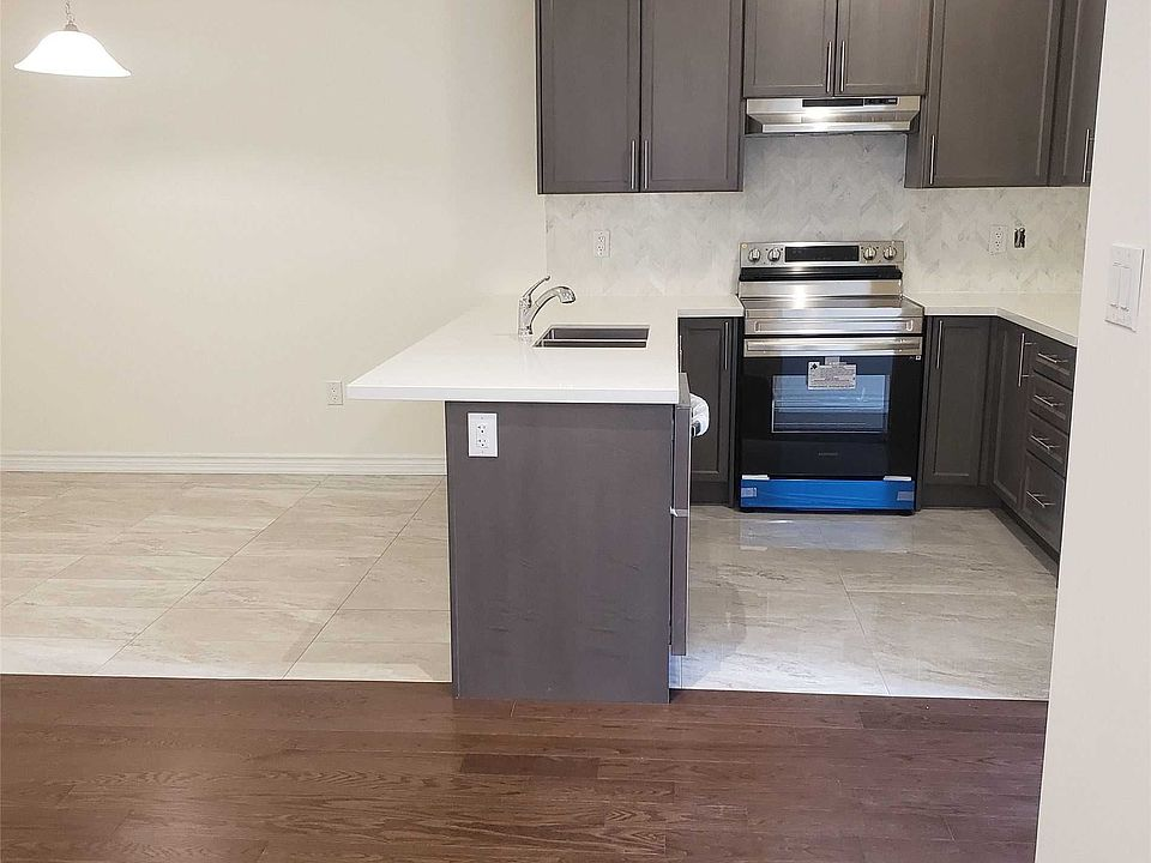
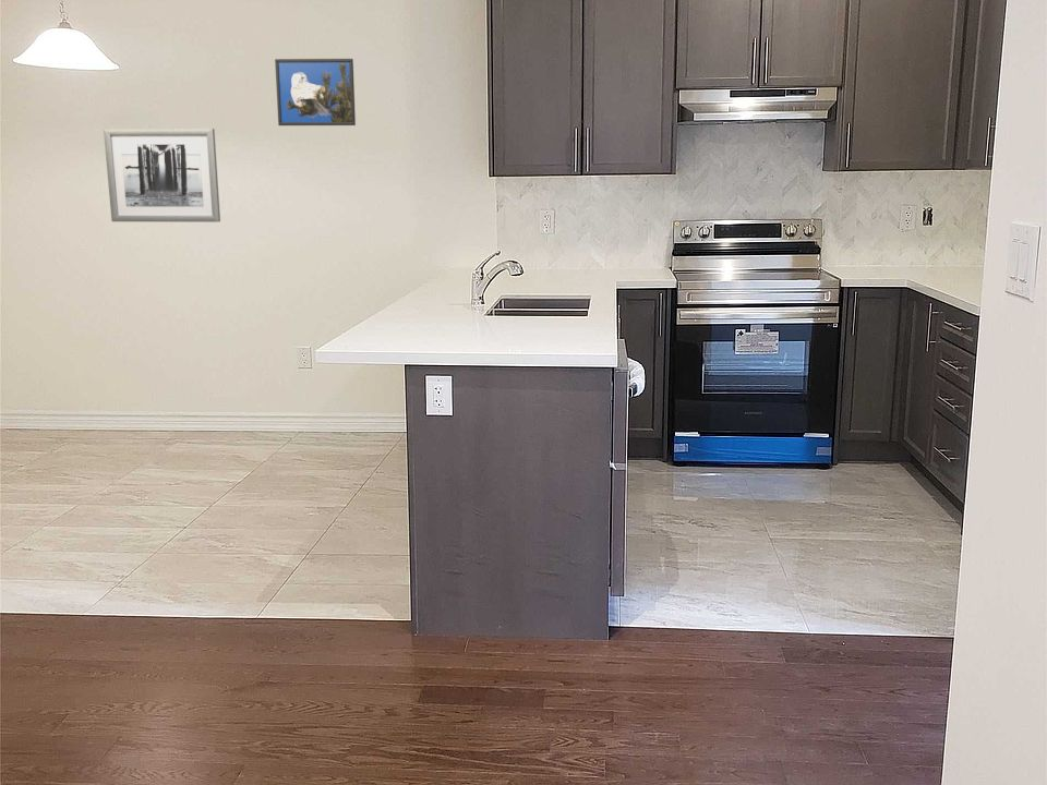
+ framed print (315, 92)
+ wall art (161, 176)
